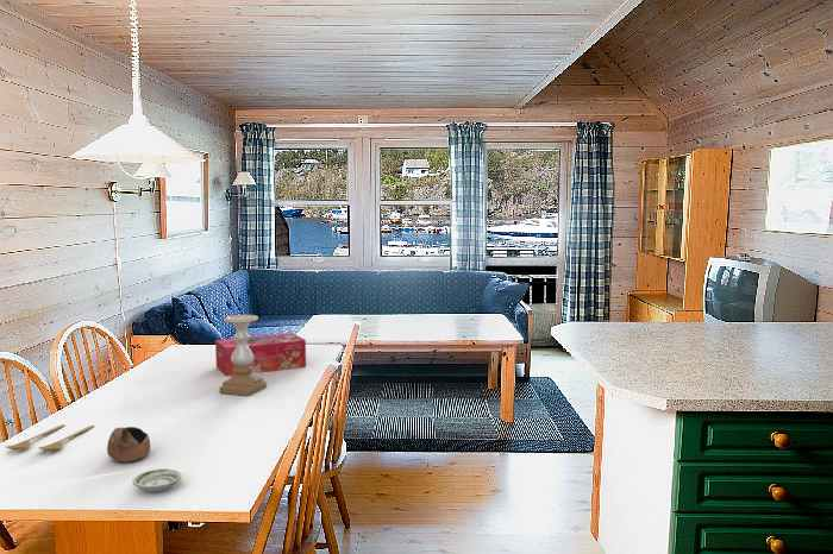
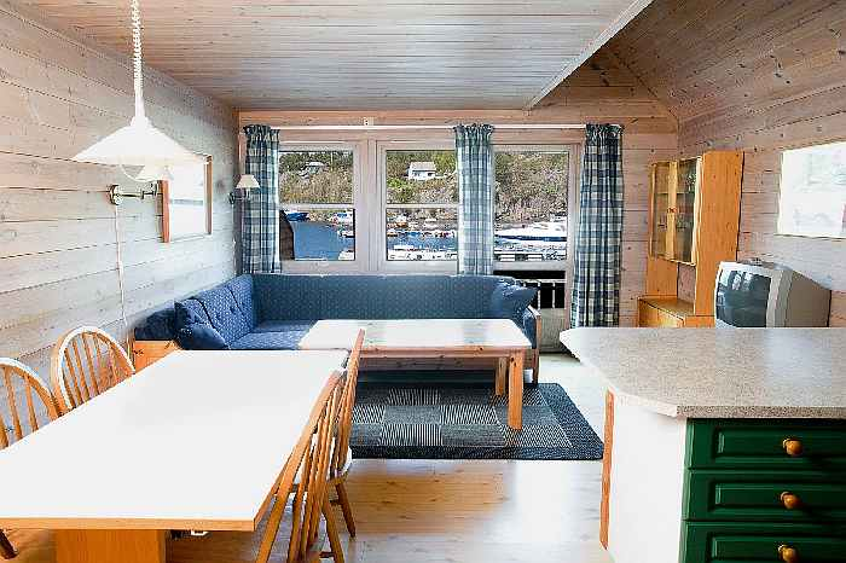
- candle holder (242, 353)
- cup (124, 440)
- saucer (157, 481)
- spoon (52, 430)
- tissue box (261, 353)
